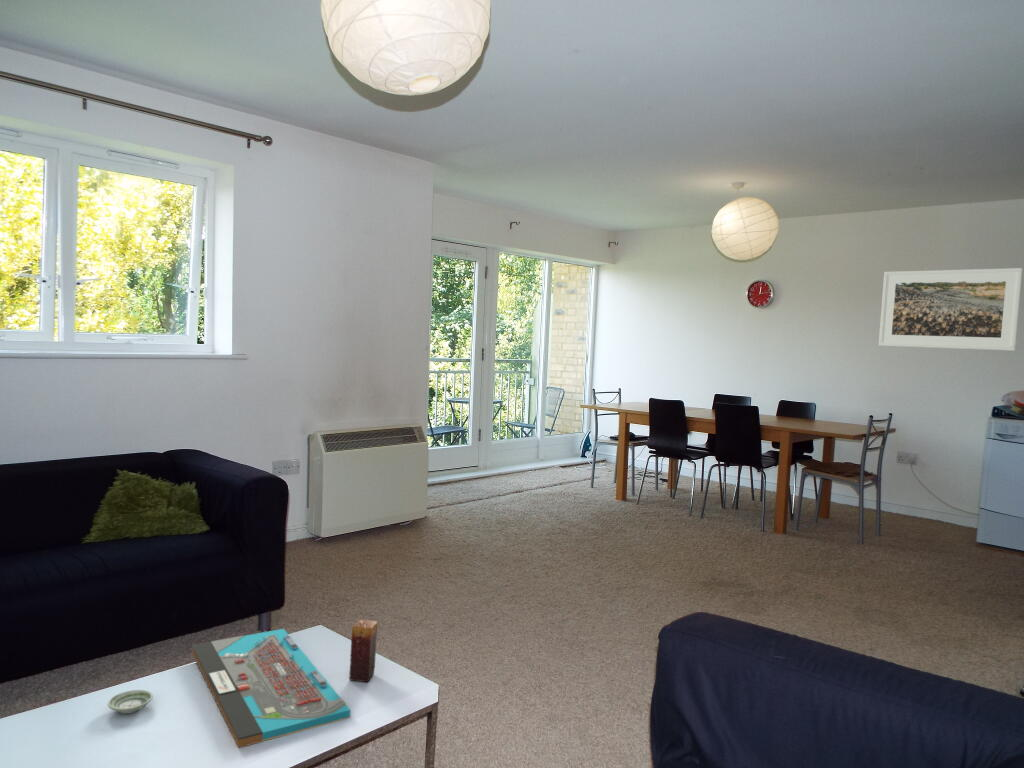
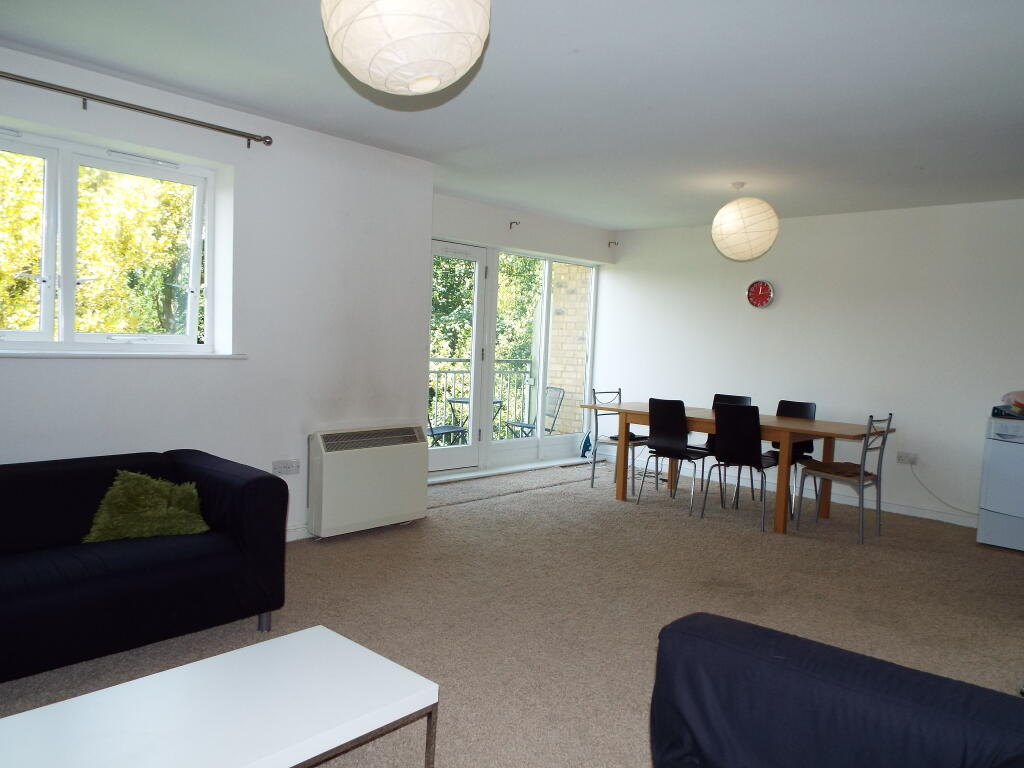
- candle (363, 649)
- saucer (130, 703)
- board game (264, 676)
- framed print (946, 309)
